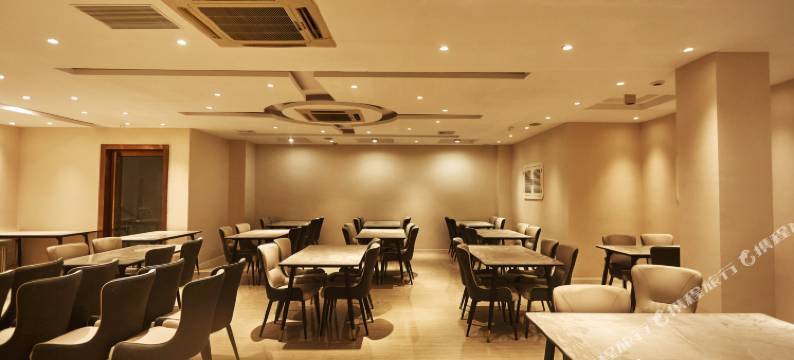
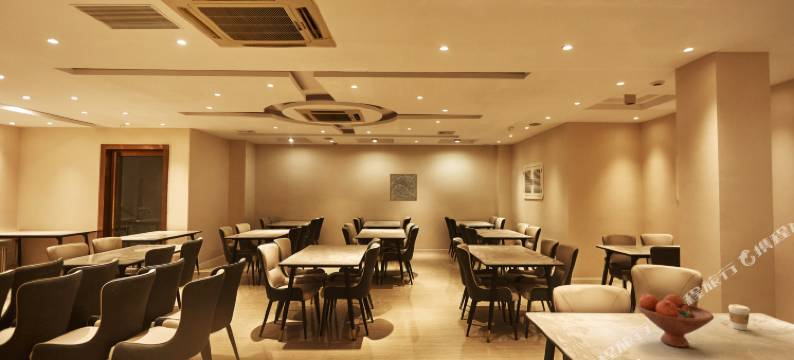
+ coffee cup (739, 316)
+ wall art (403, 187)
+ fruit bowl (674, 319)
